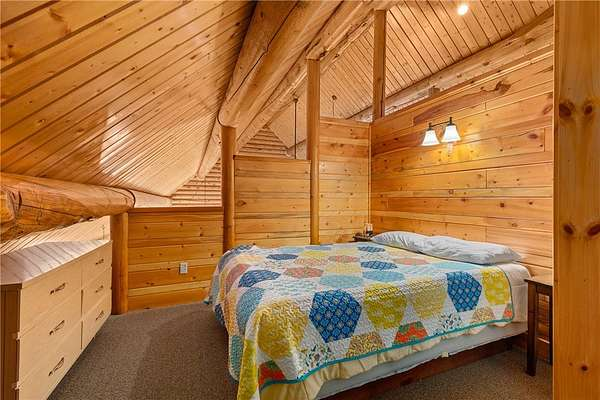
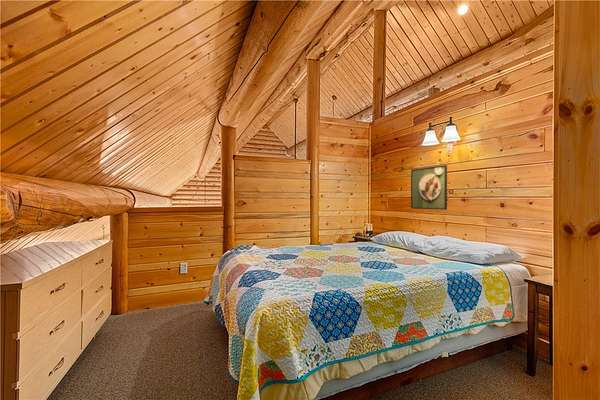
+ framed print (427, 188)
